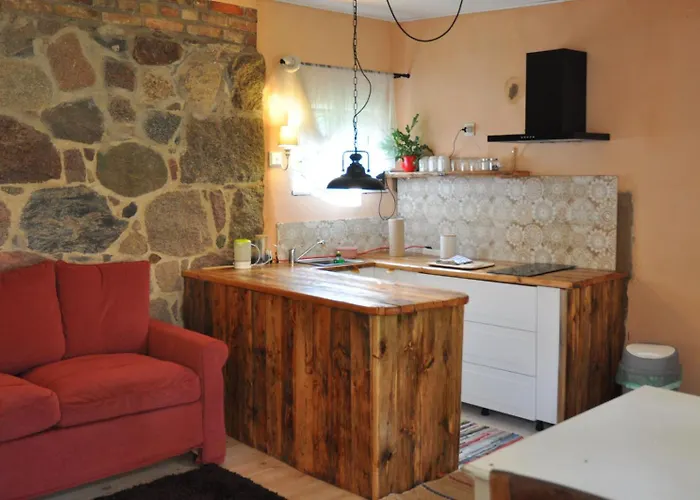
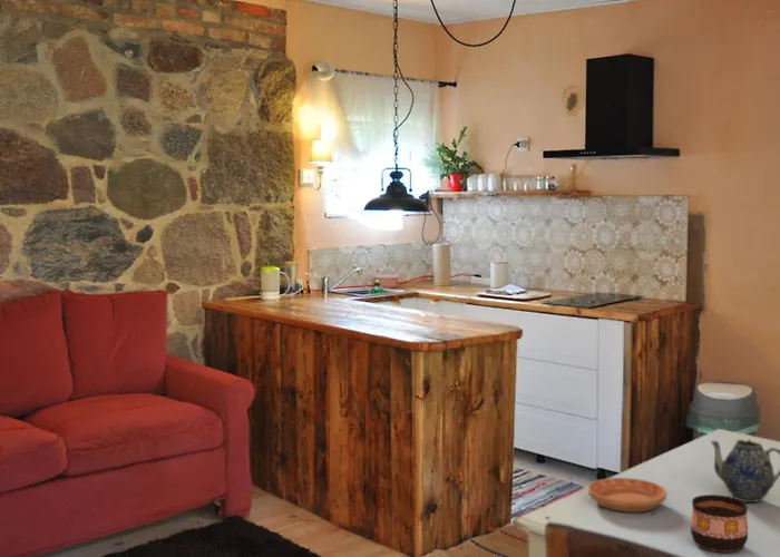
+ cup (721, 522)
+ saucer (626, 495)
+ teapot (745, 468)
